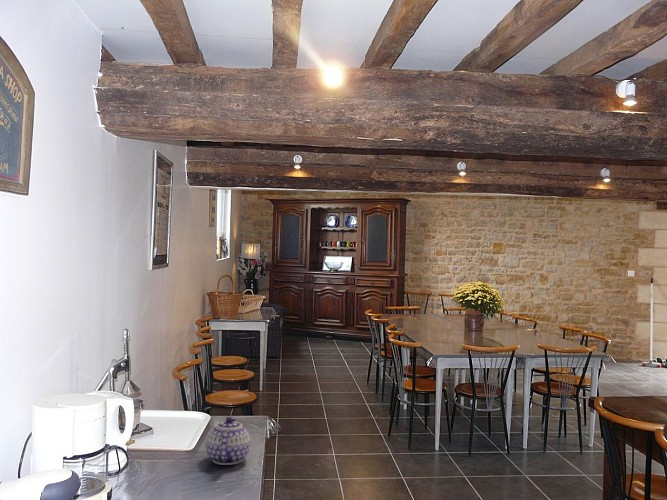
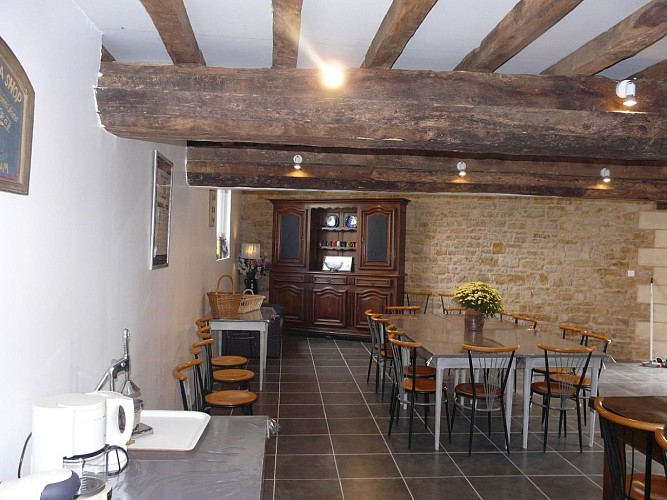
- teapot (228, 438)
